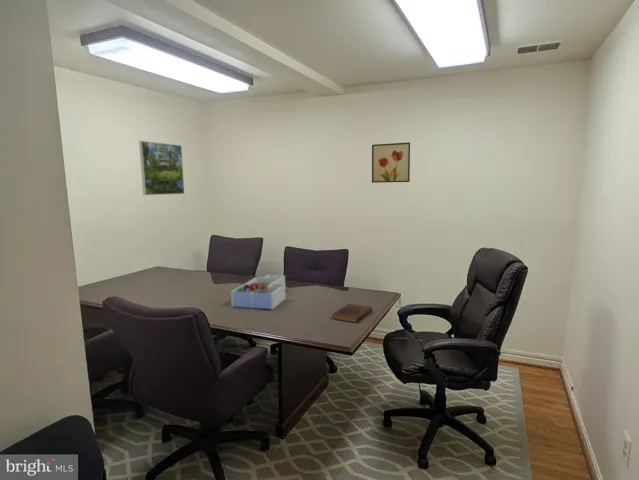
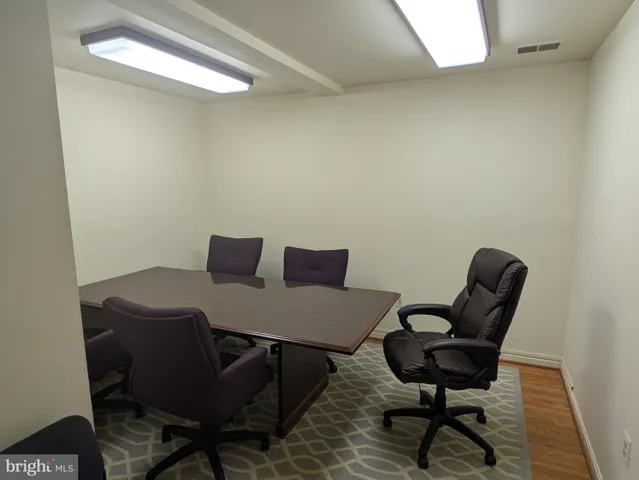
- desk organizer (266, 290)
- wall art (390, 163)
- book (352, 312)
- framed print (163, 169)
